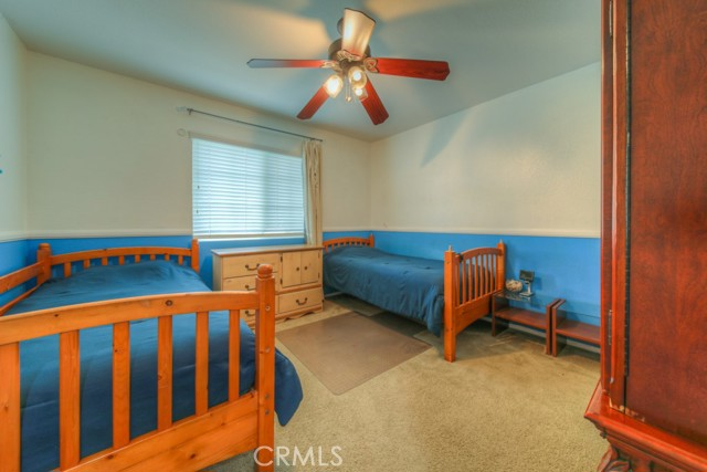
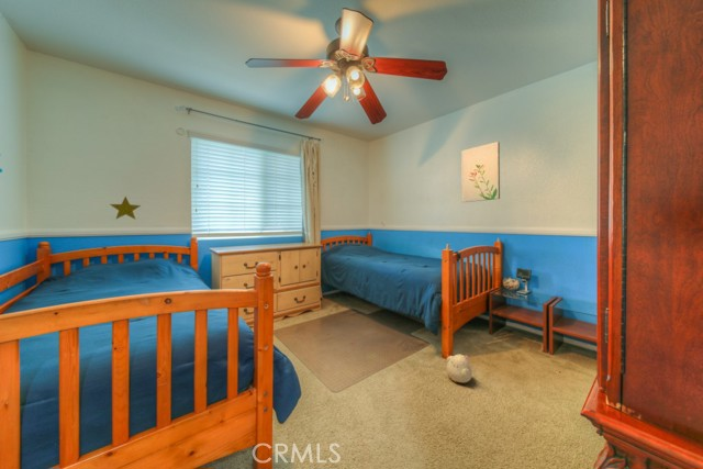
+ plush toy (460, 365)
+ decorative star (125, 208)
+ wall art (479, 174)
